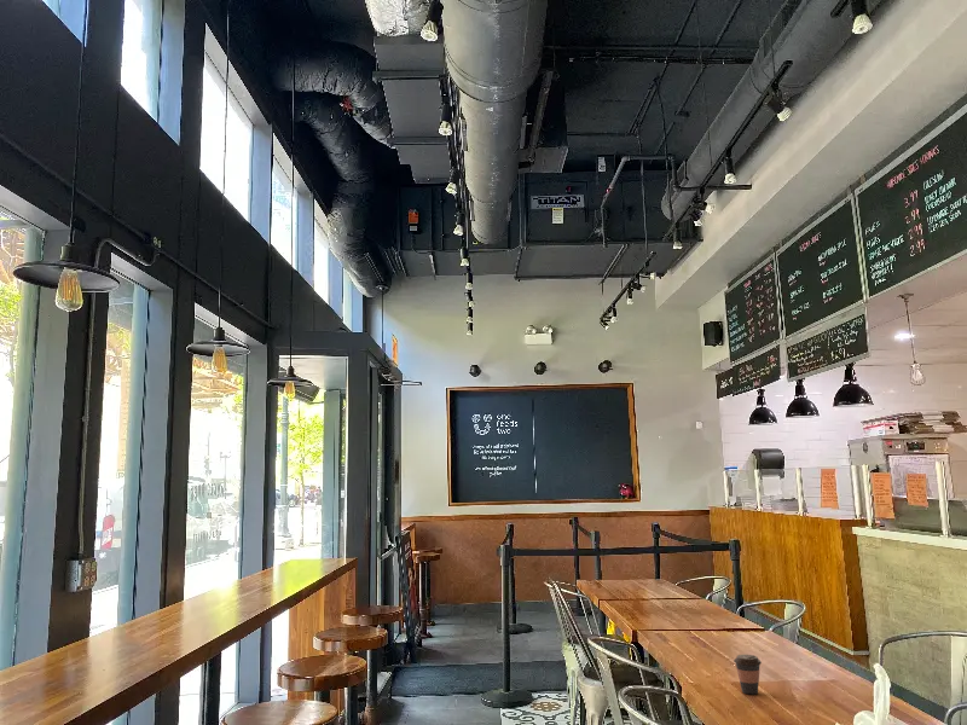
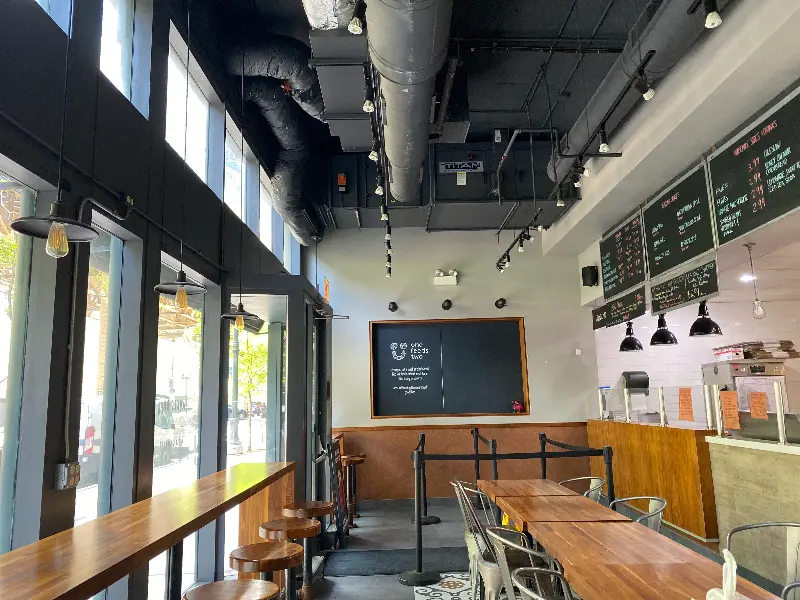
- coffee cup (748, 674)
